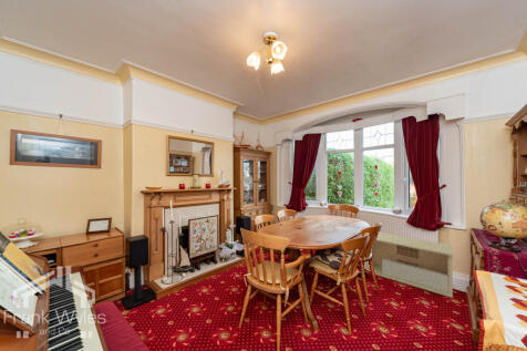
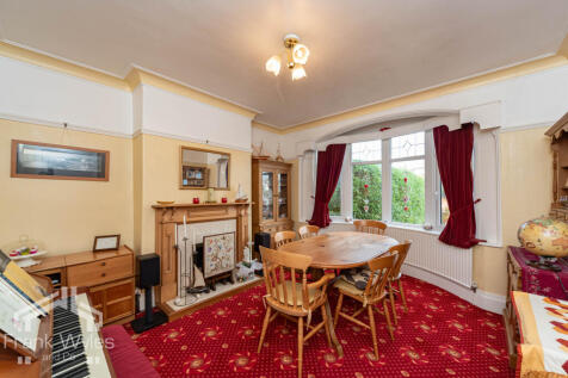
- storage bench (395, 256)
